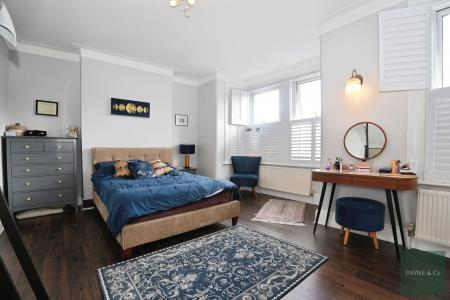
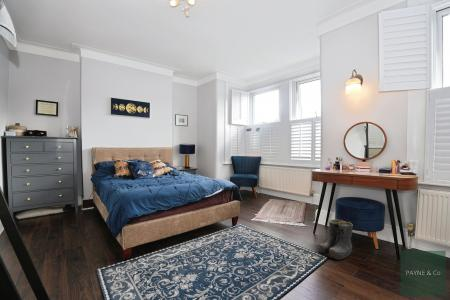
+ boots (335, 237)
